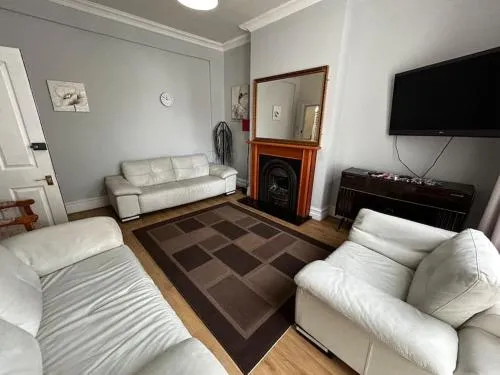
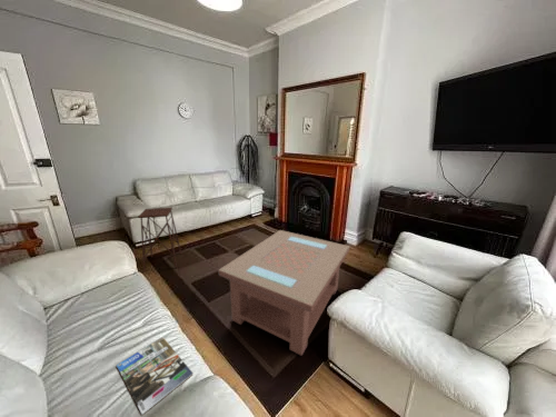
+ magazine (153, 369)
+ side table (158, 237)
+ coffee table (290, 280)
